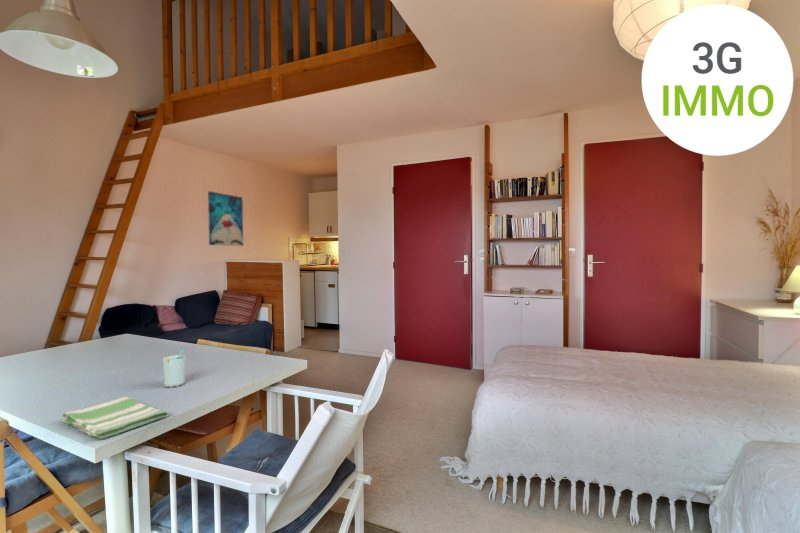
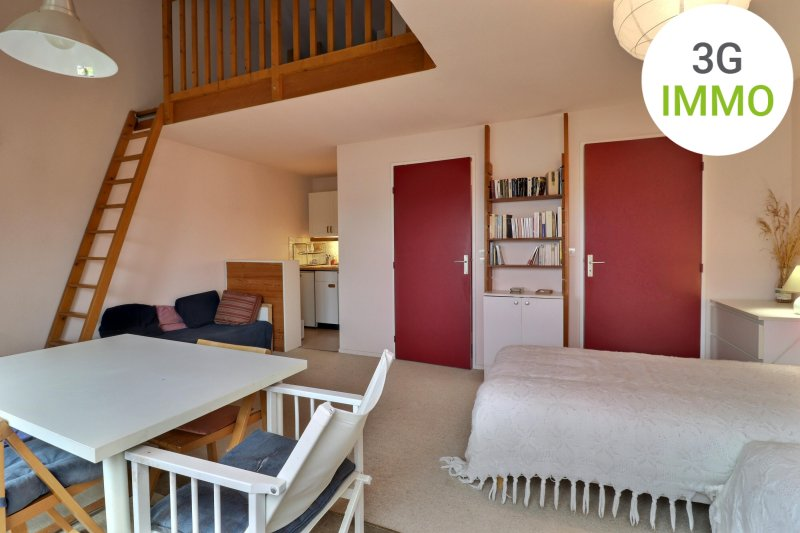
- dish towel (114, 414)
- cup (174, 368)
- wall art (226, 220)
